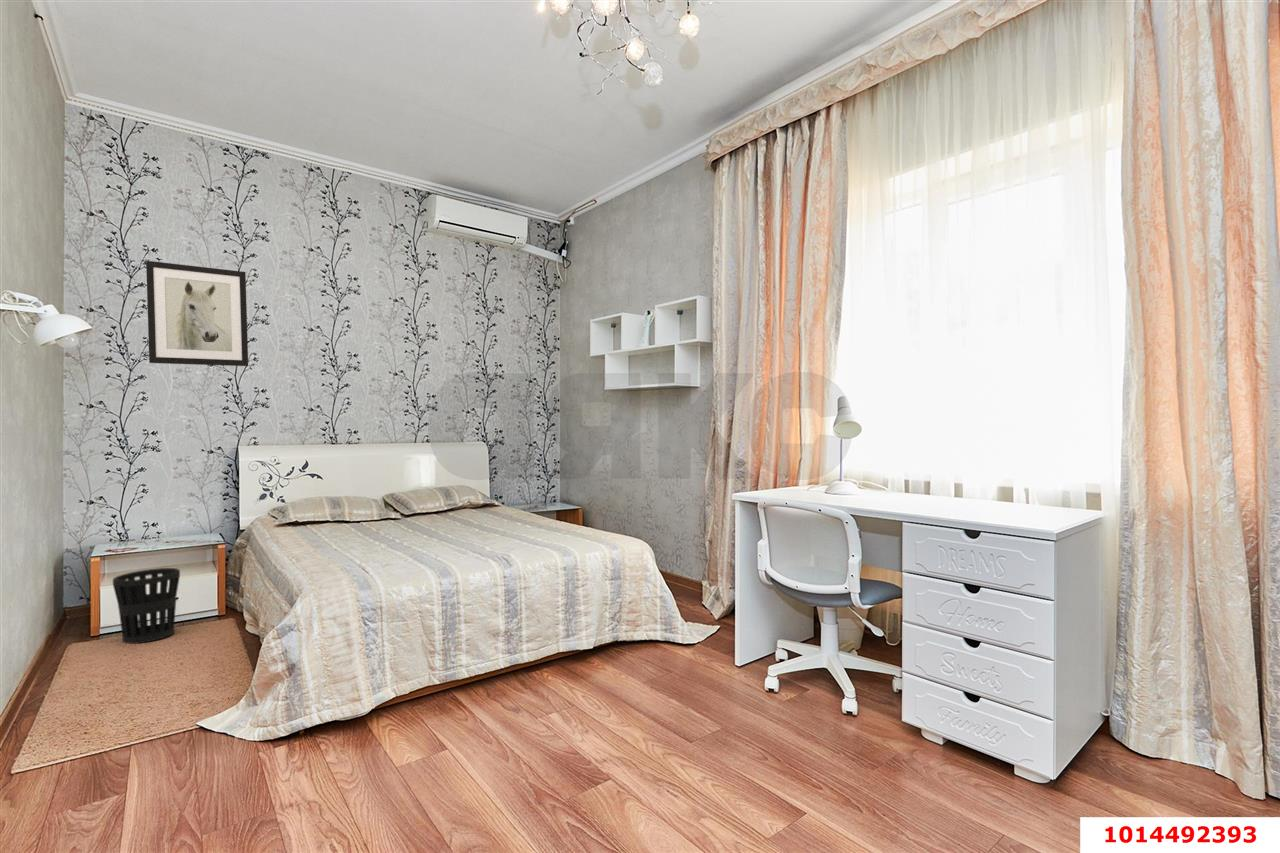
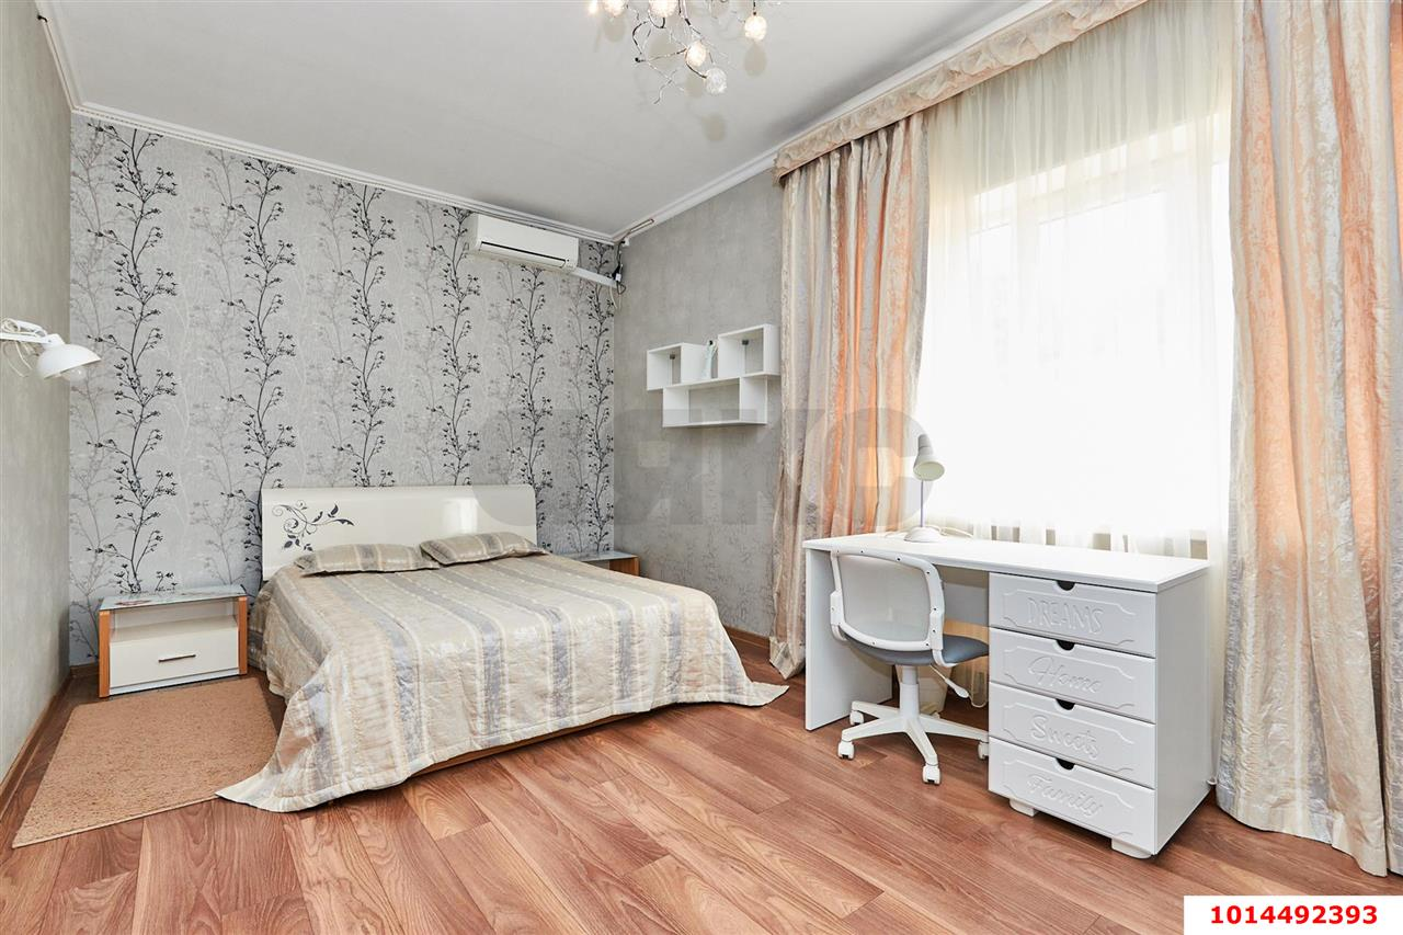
- wall art (199, 315)
- wastebasket (148, 605)
